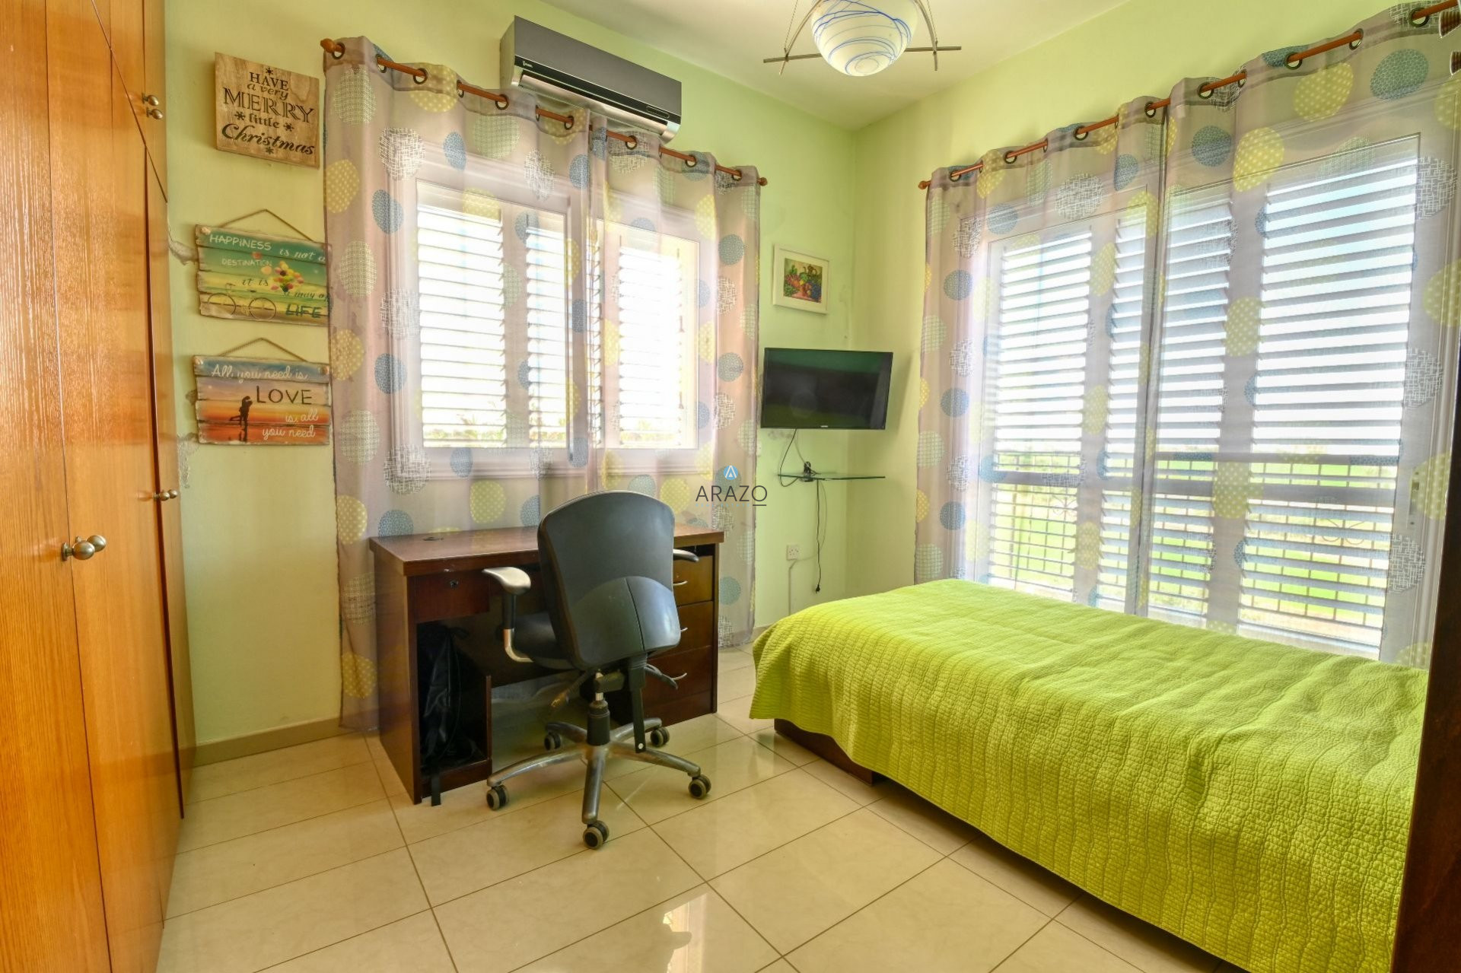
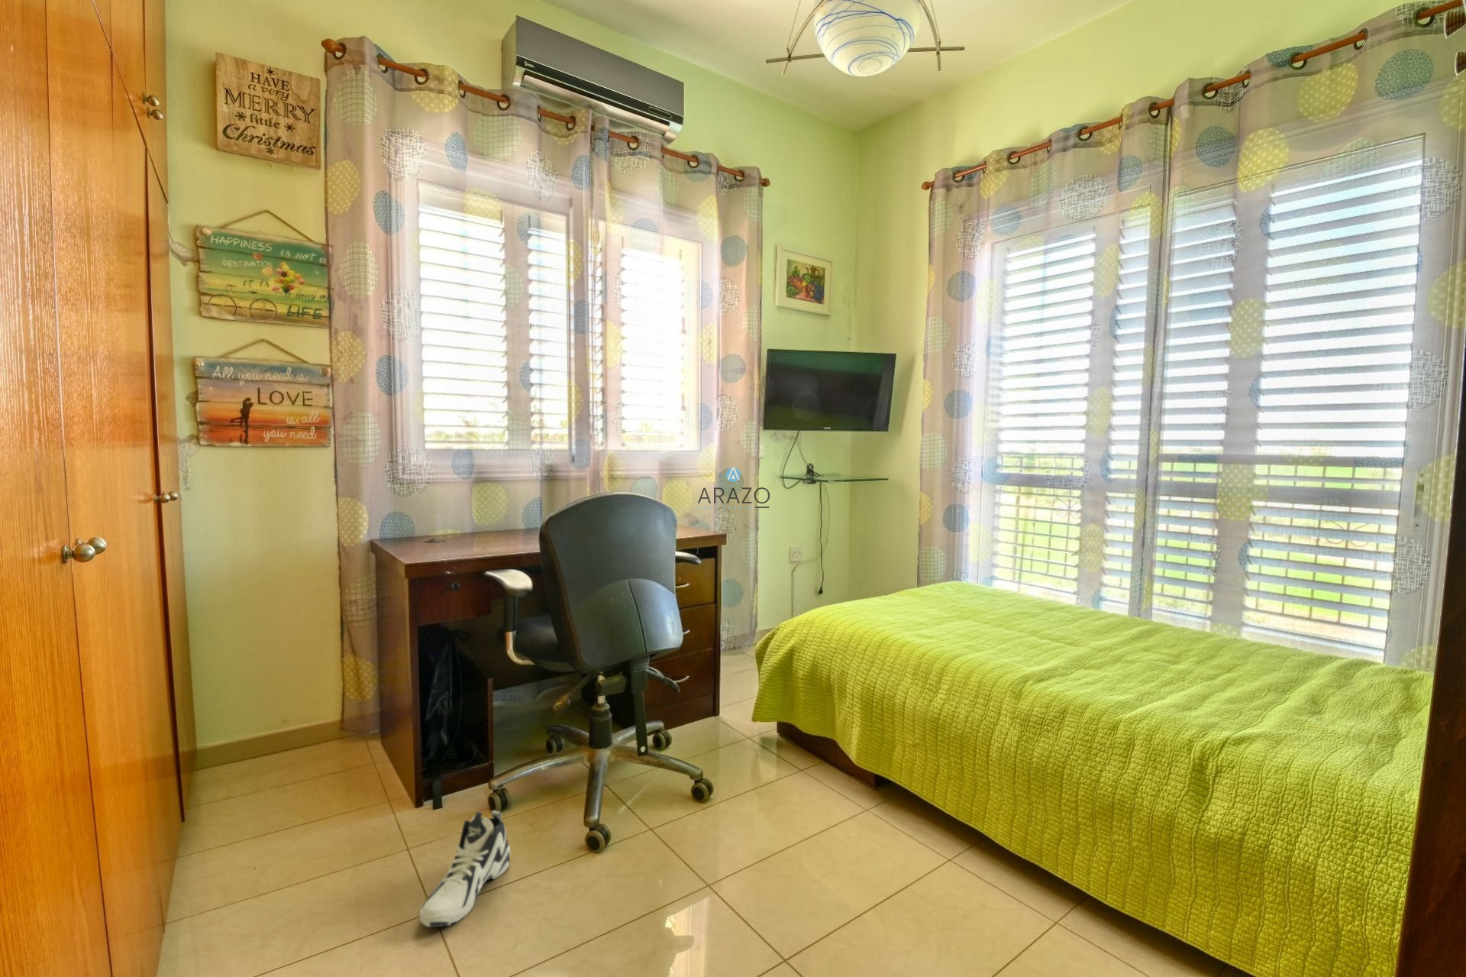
+ sneaker (467, 857)
